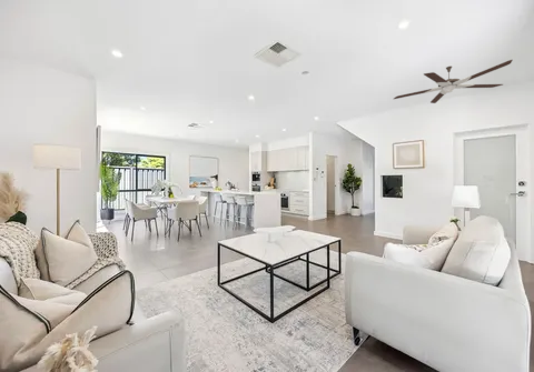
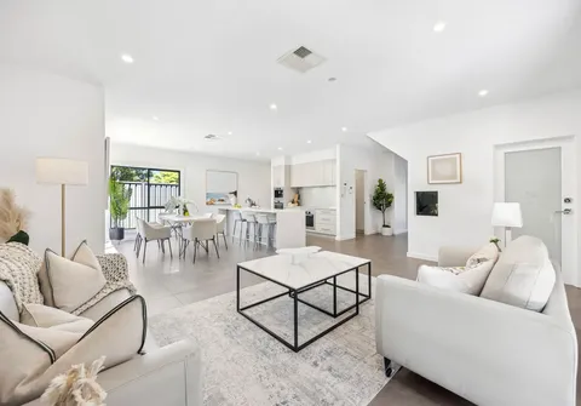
- ceiling fan (444, 80)
